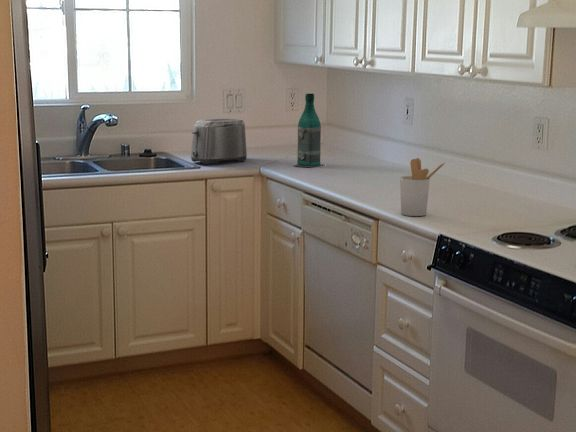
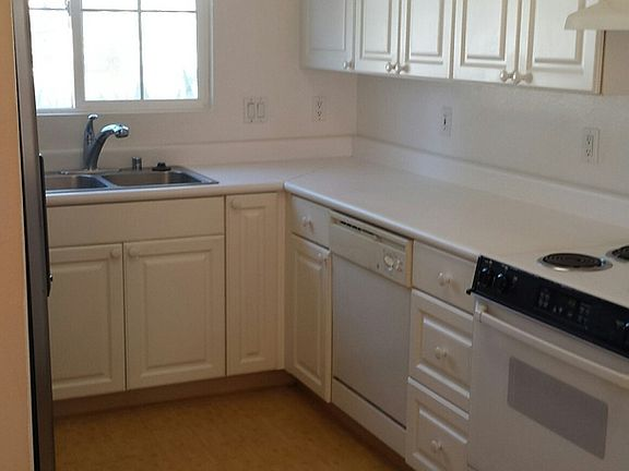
- utensil holder (422, 187)
- bottle (309, 129)
- toaster (221, 140)
